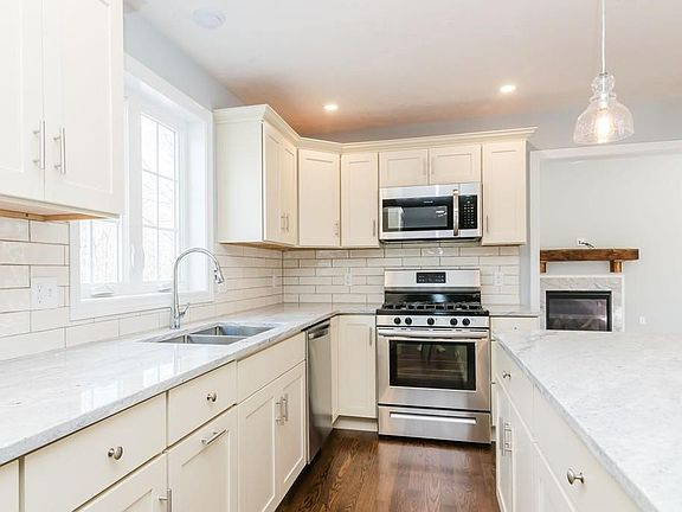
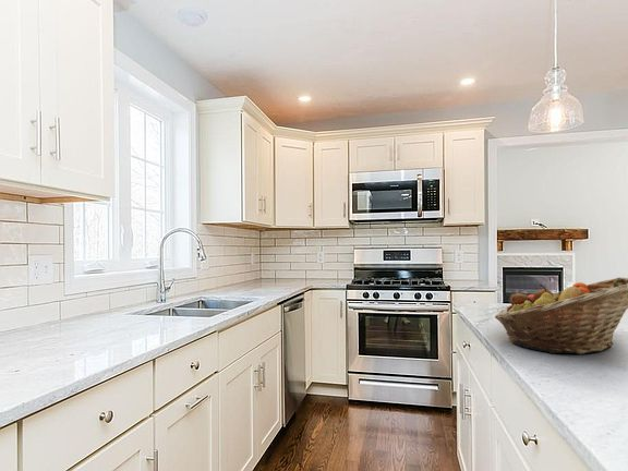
+ fruit basket (564, 310)
